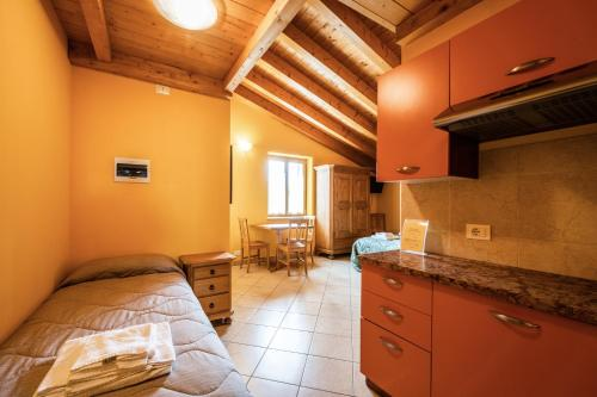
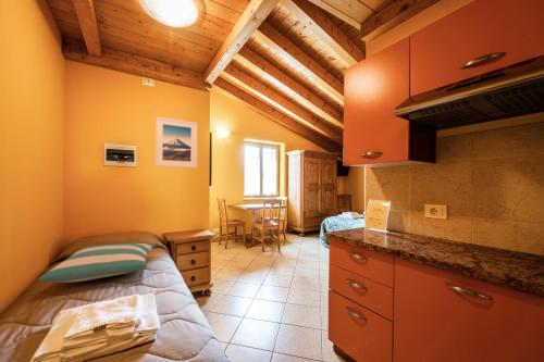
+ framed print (176, 142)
+ pillow (108, 260)
